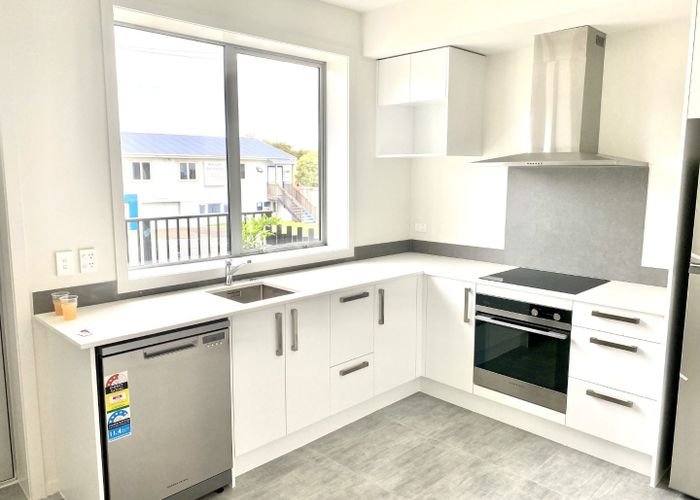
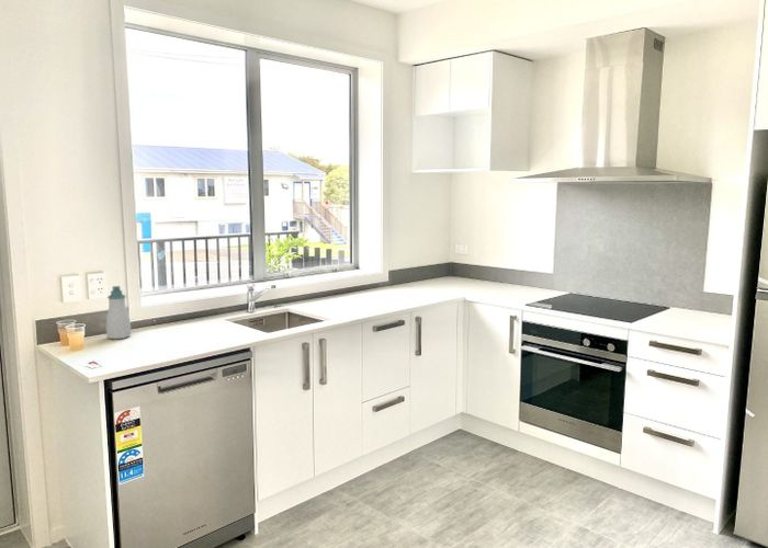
+ soap bottle (117, 311)
